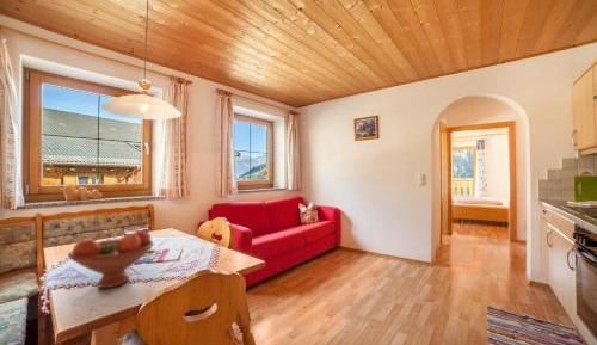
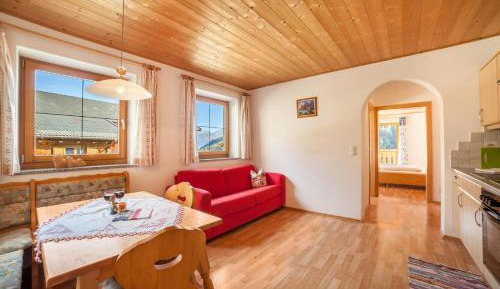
- fruit bowl (113, 257)
